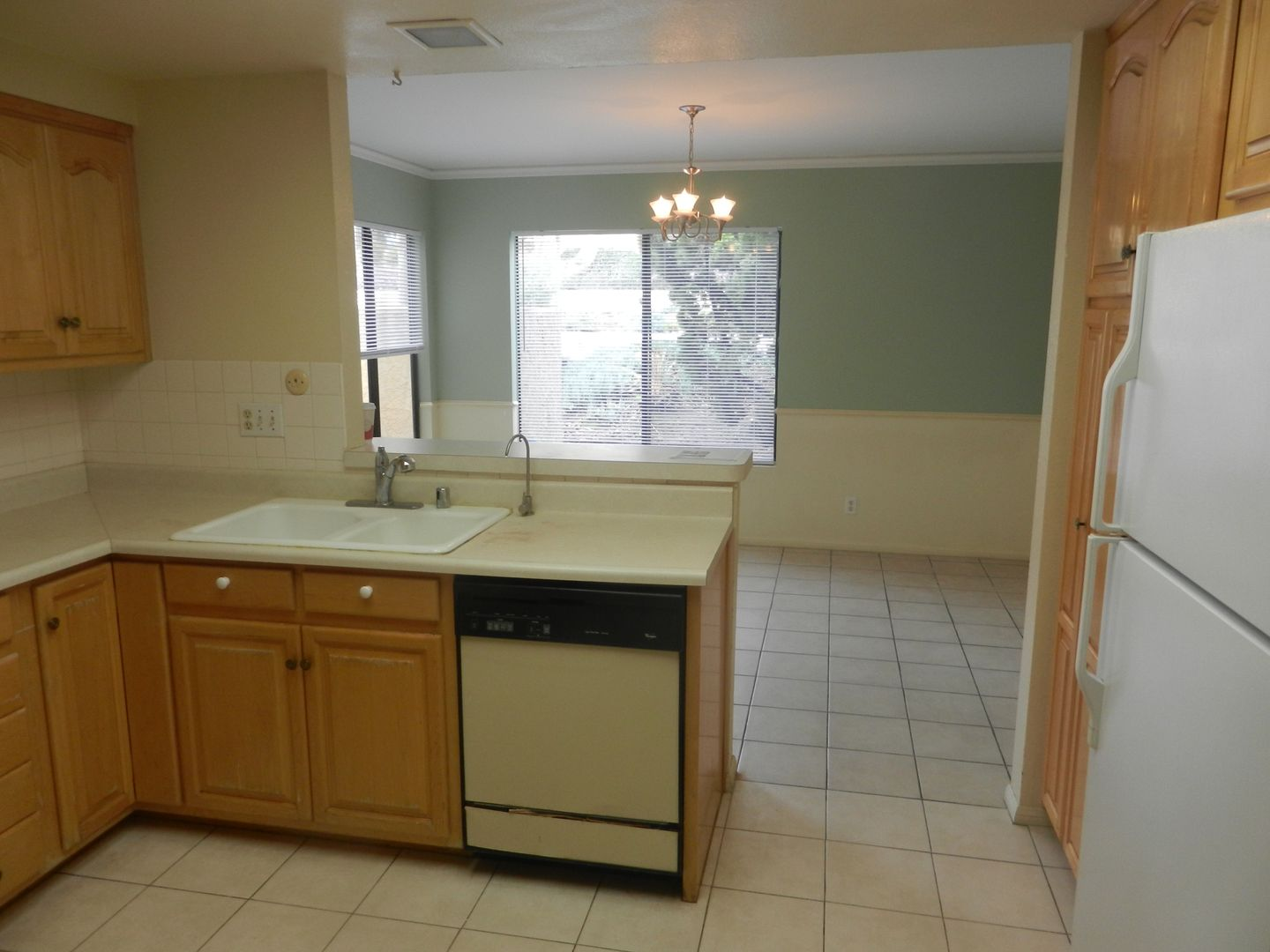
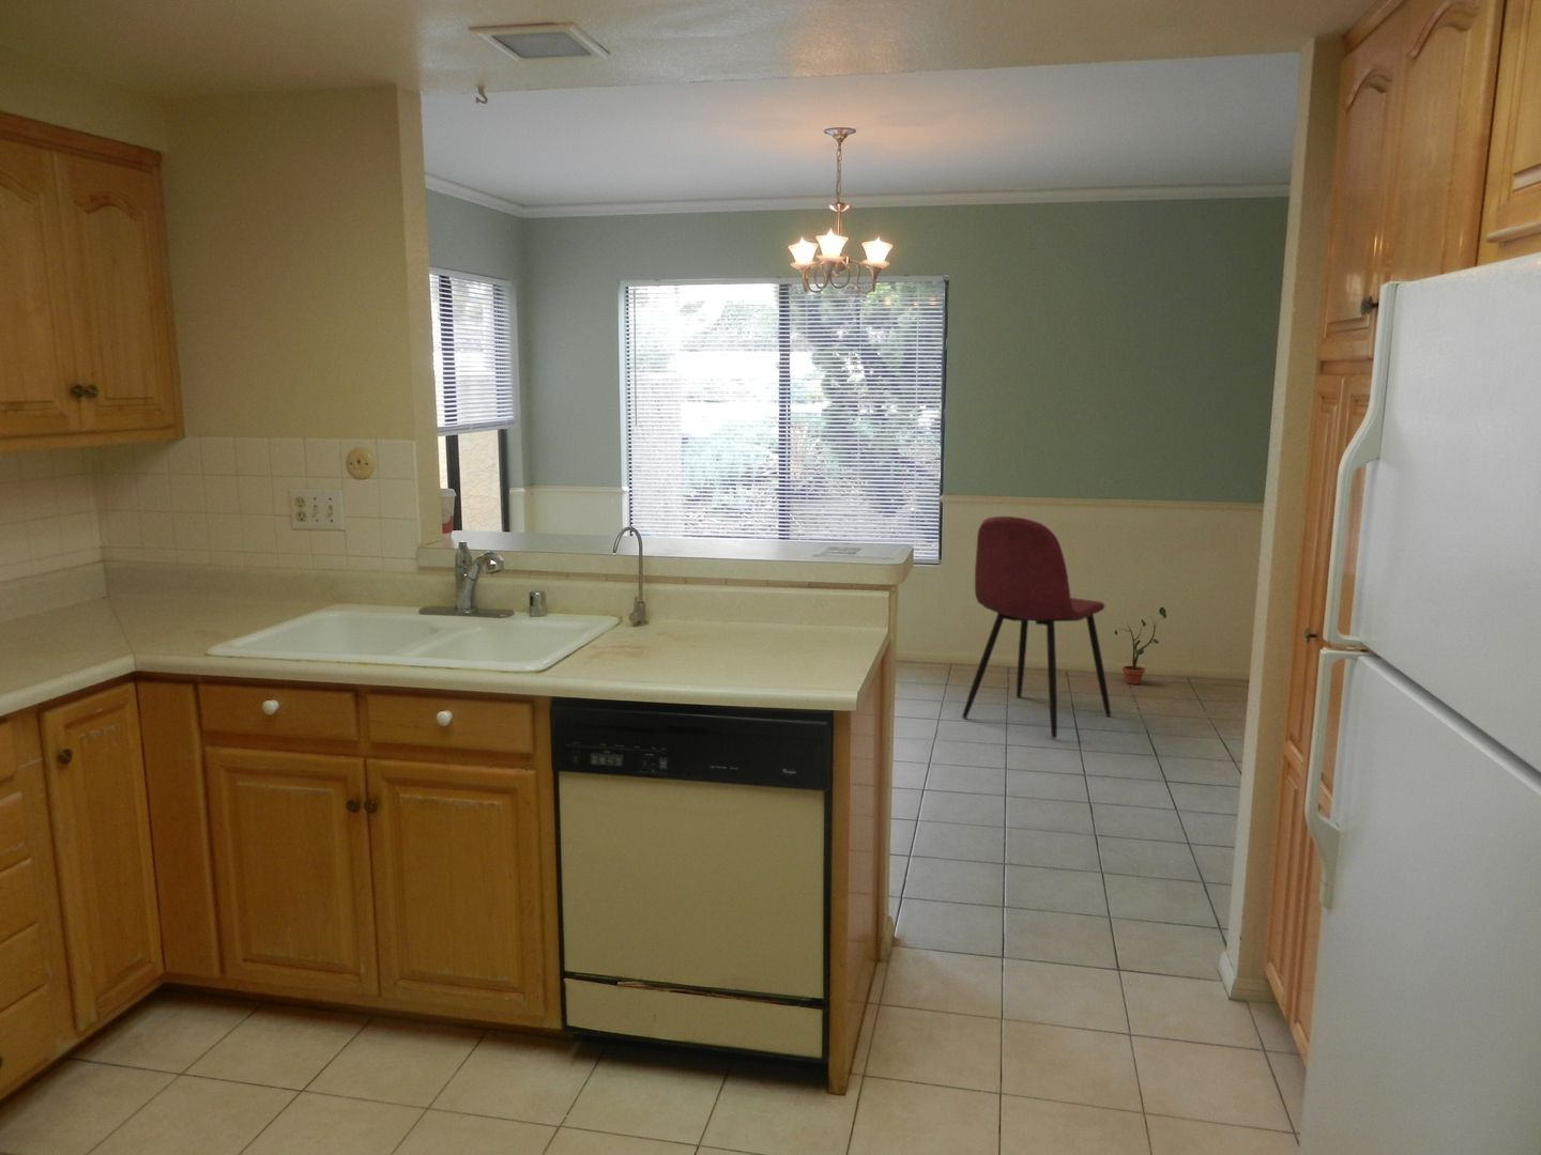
+ potted plant (1141, 648)
+ dining chair (1037, 616)
